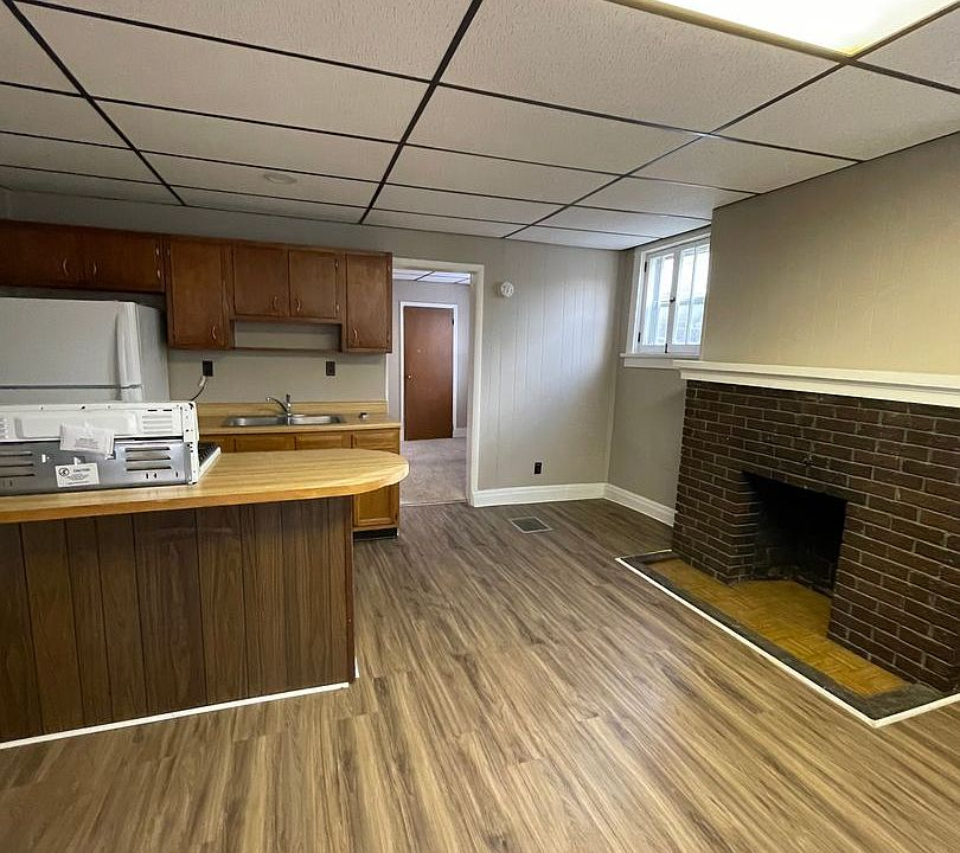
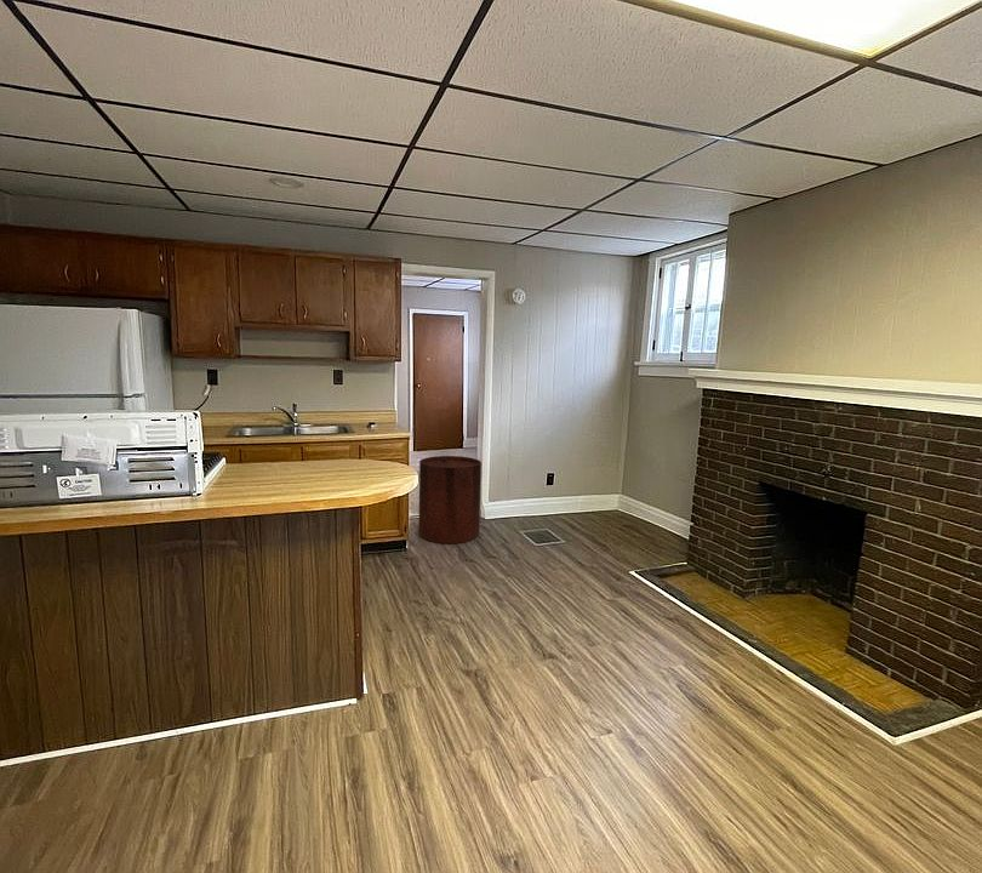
+ trash can (450, 497)
